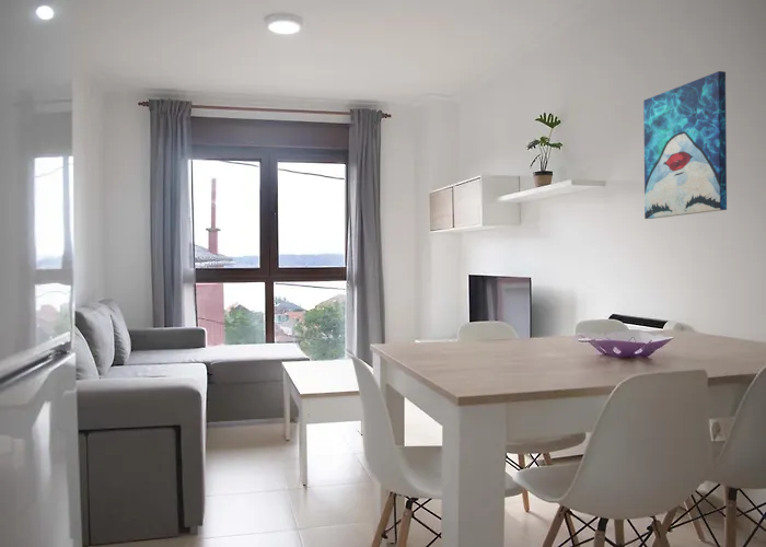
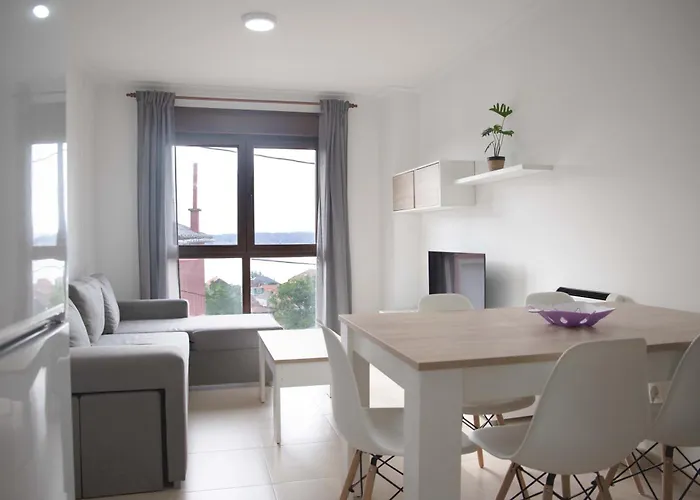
- wall art (682, 150)
